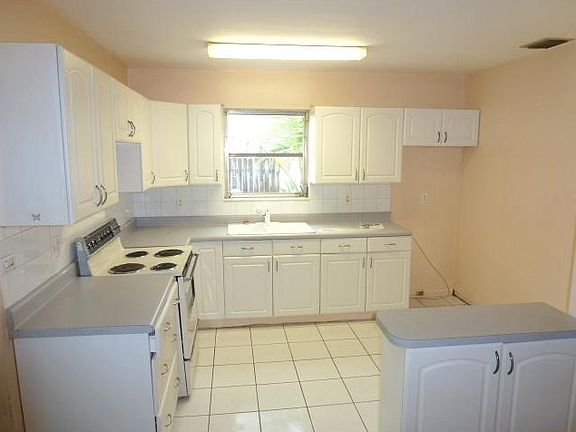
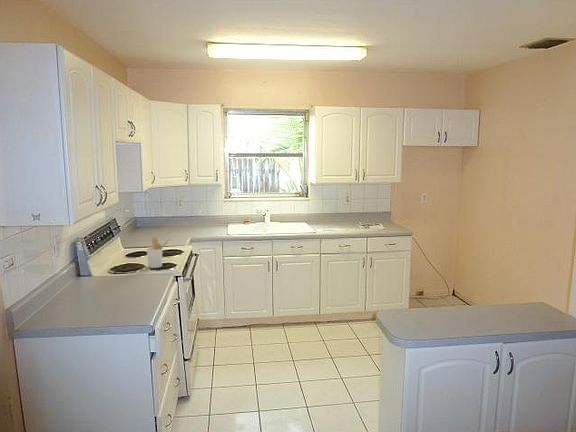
+ utensil holder (158, 252)
